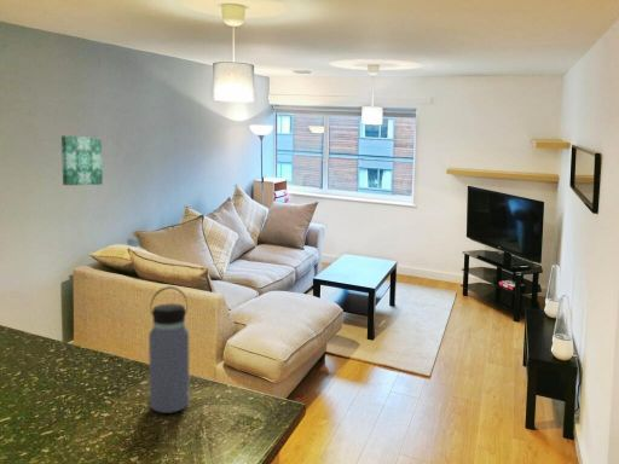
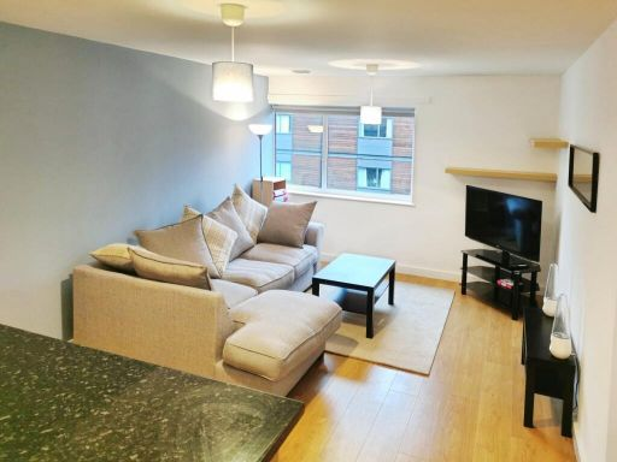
- water bottle (169, 348)
- wall art (82, 161)
